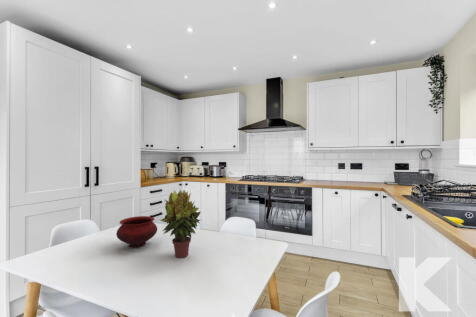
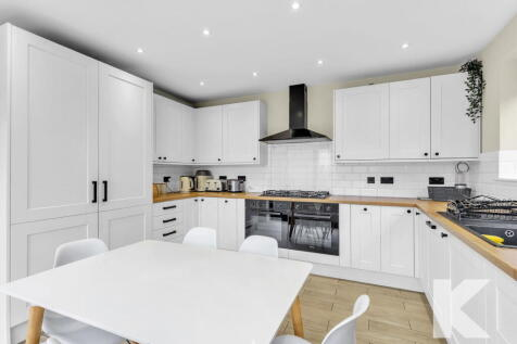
- bowl (137, 232)
- potted plant (180, 222)
